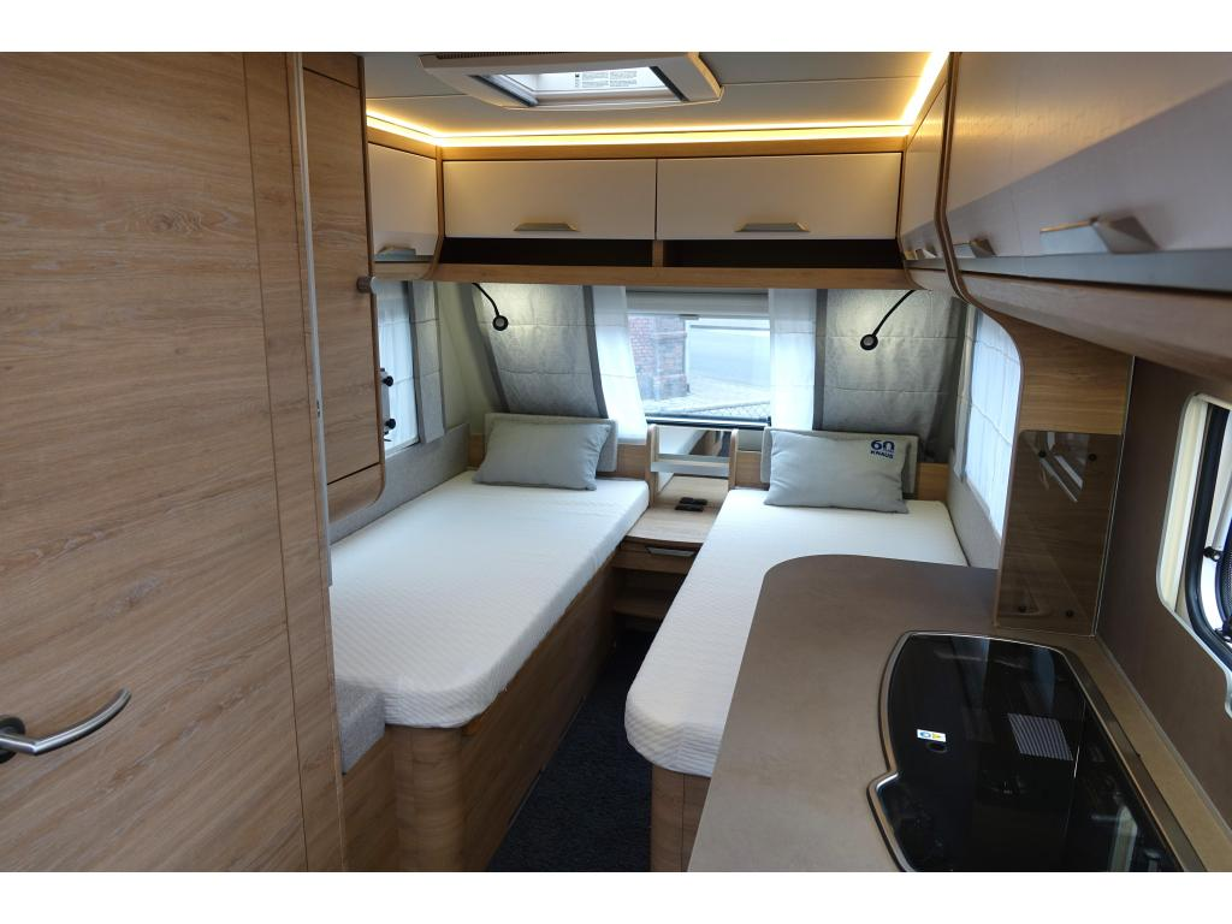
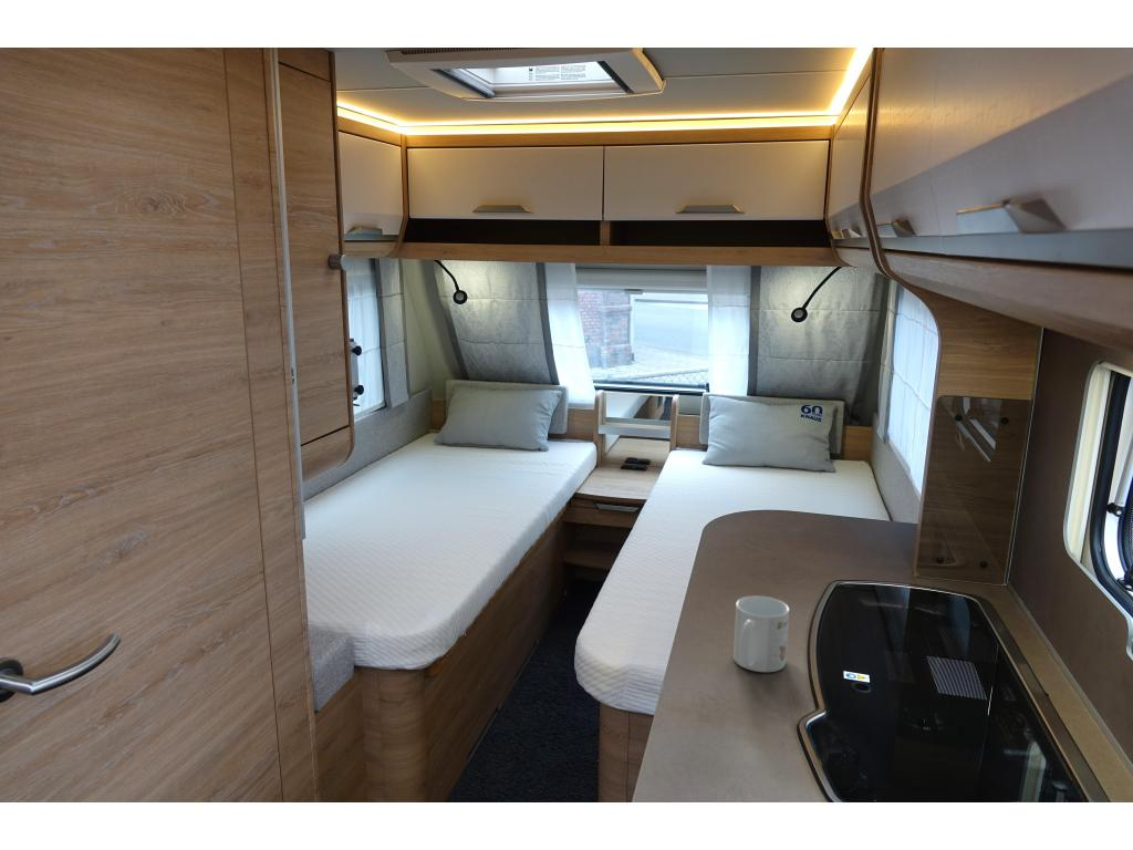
+ mug (756, 638)
